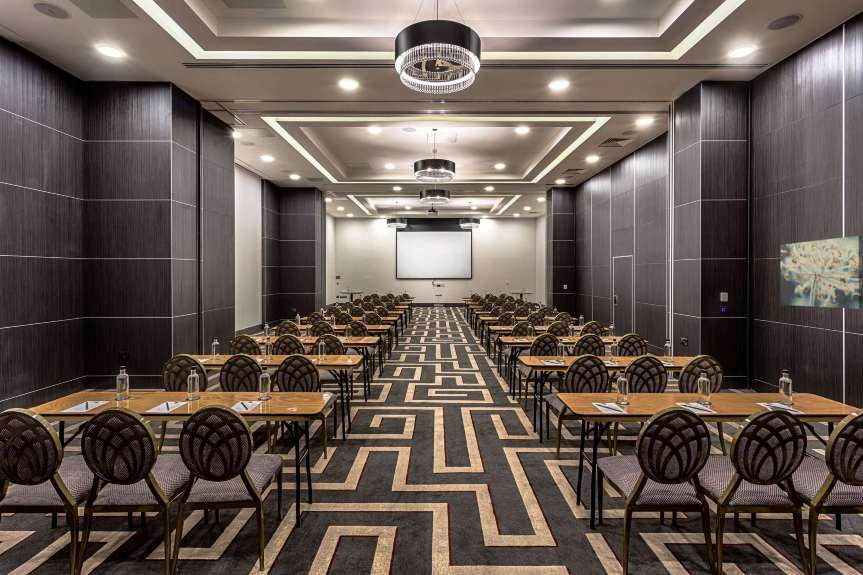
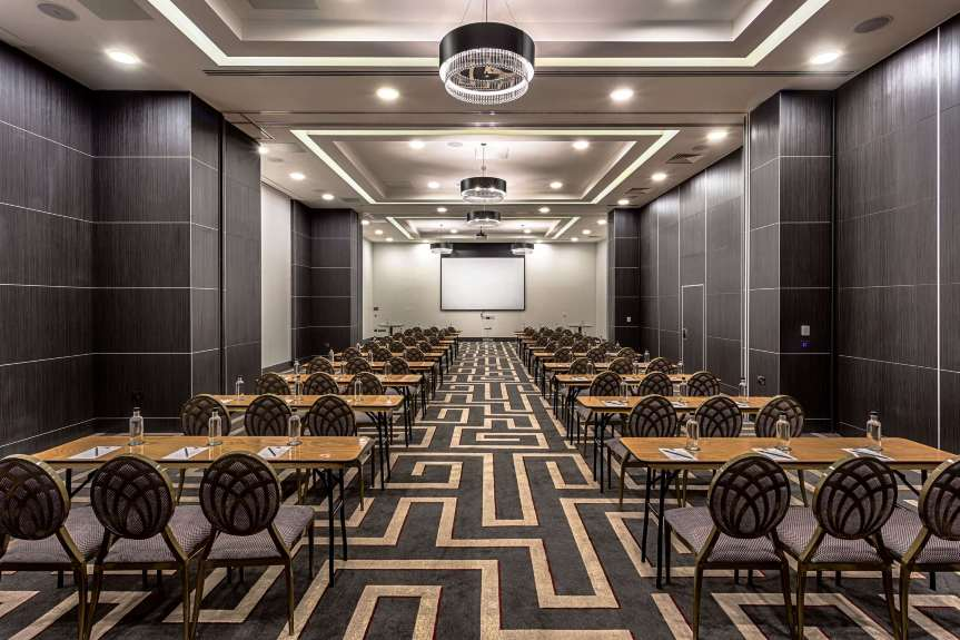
- wall art (817, 273)
